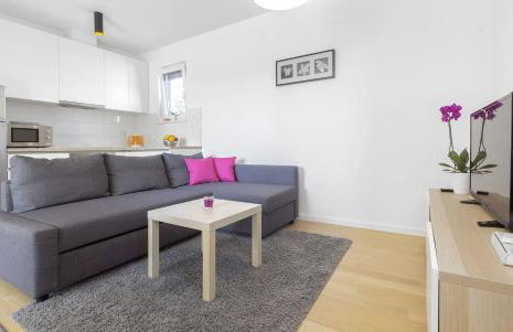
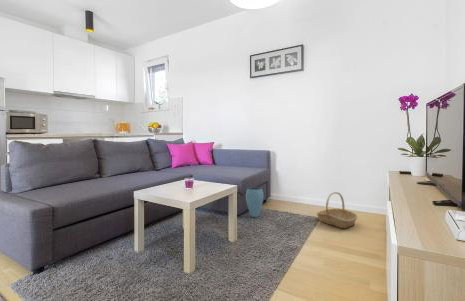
+ vase (254, 202)
+ basket (336, 209)
